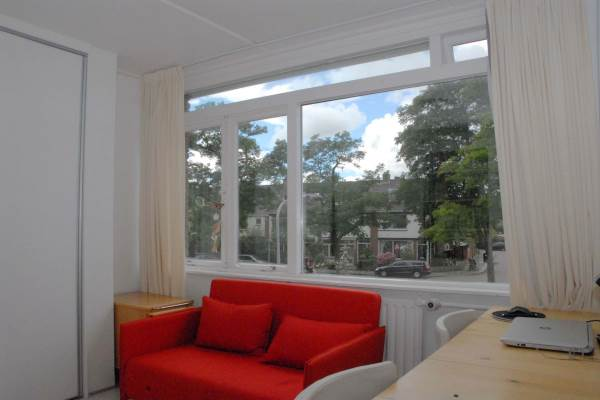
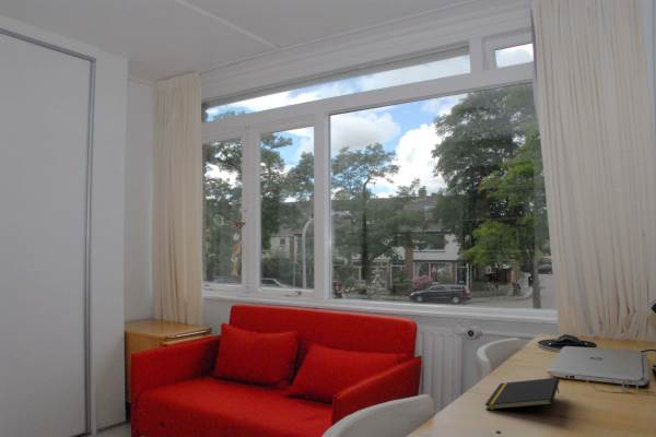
+ notepad (524, 392)
